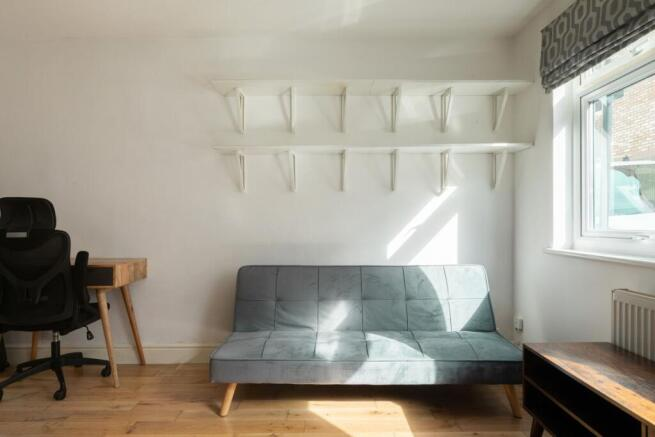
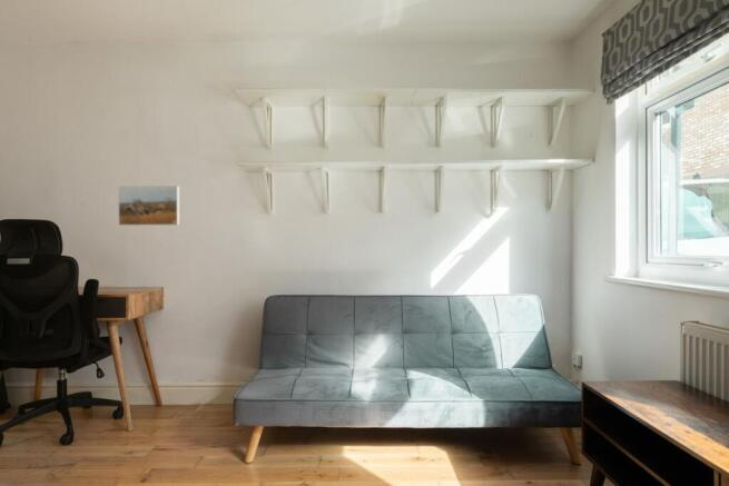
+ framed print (149, 205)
